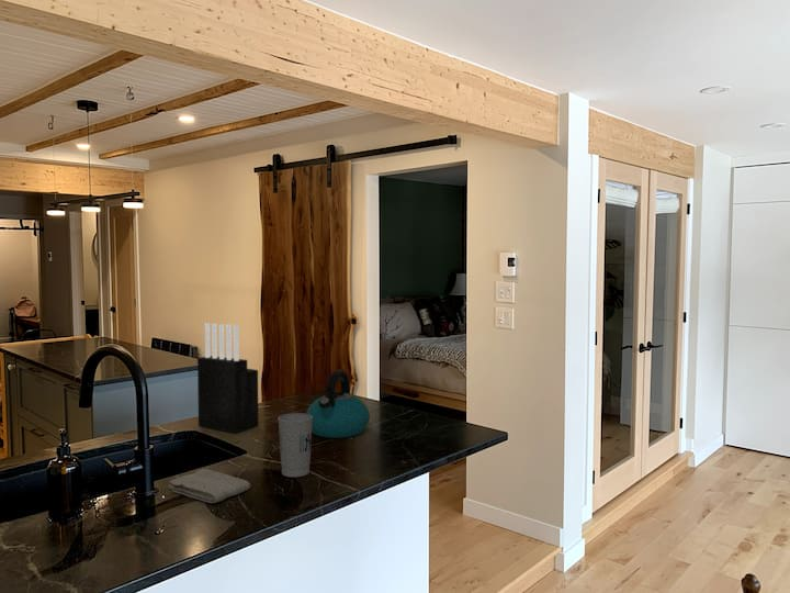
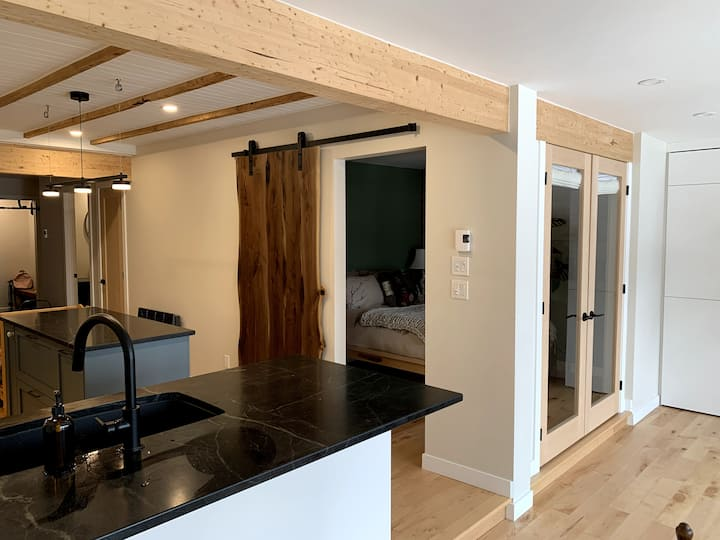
- washcloth (208, 484)
- cup (295, 445)
- kettle (336, 402)
- knife block (230, 374)
